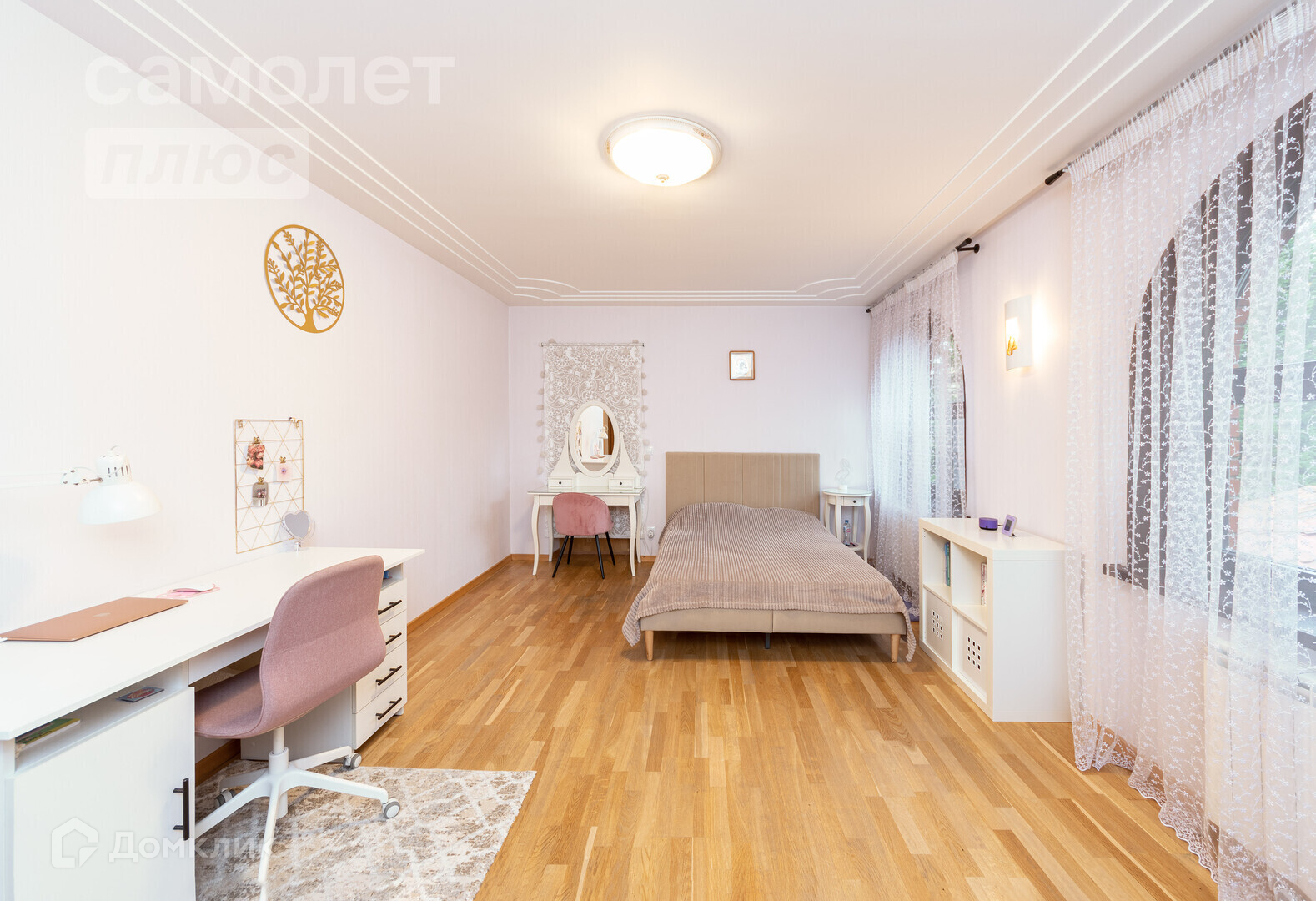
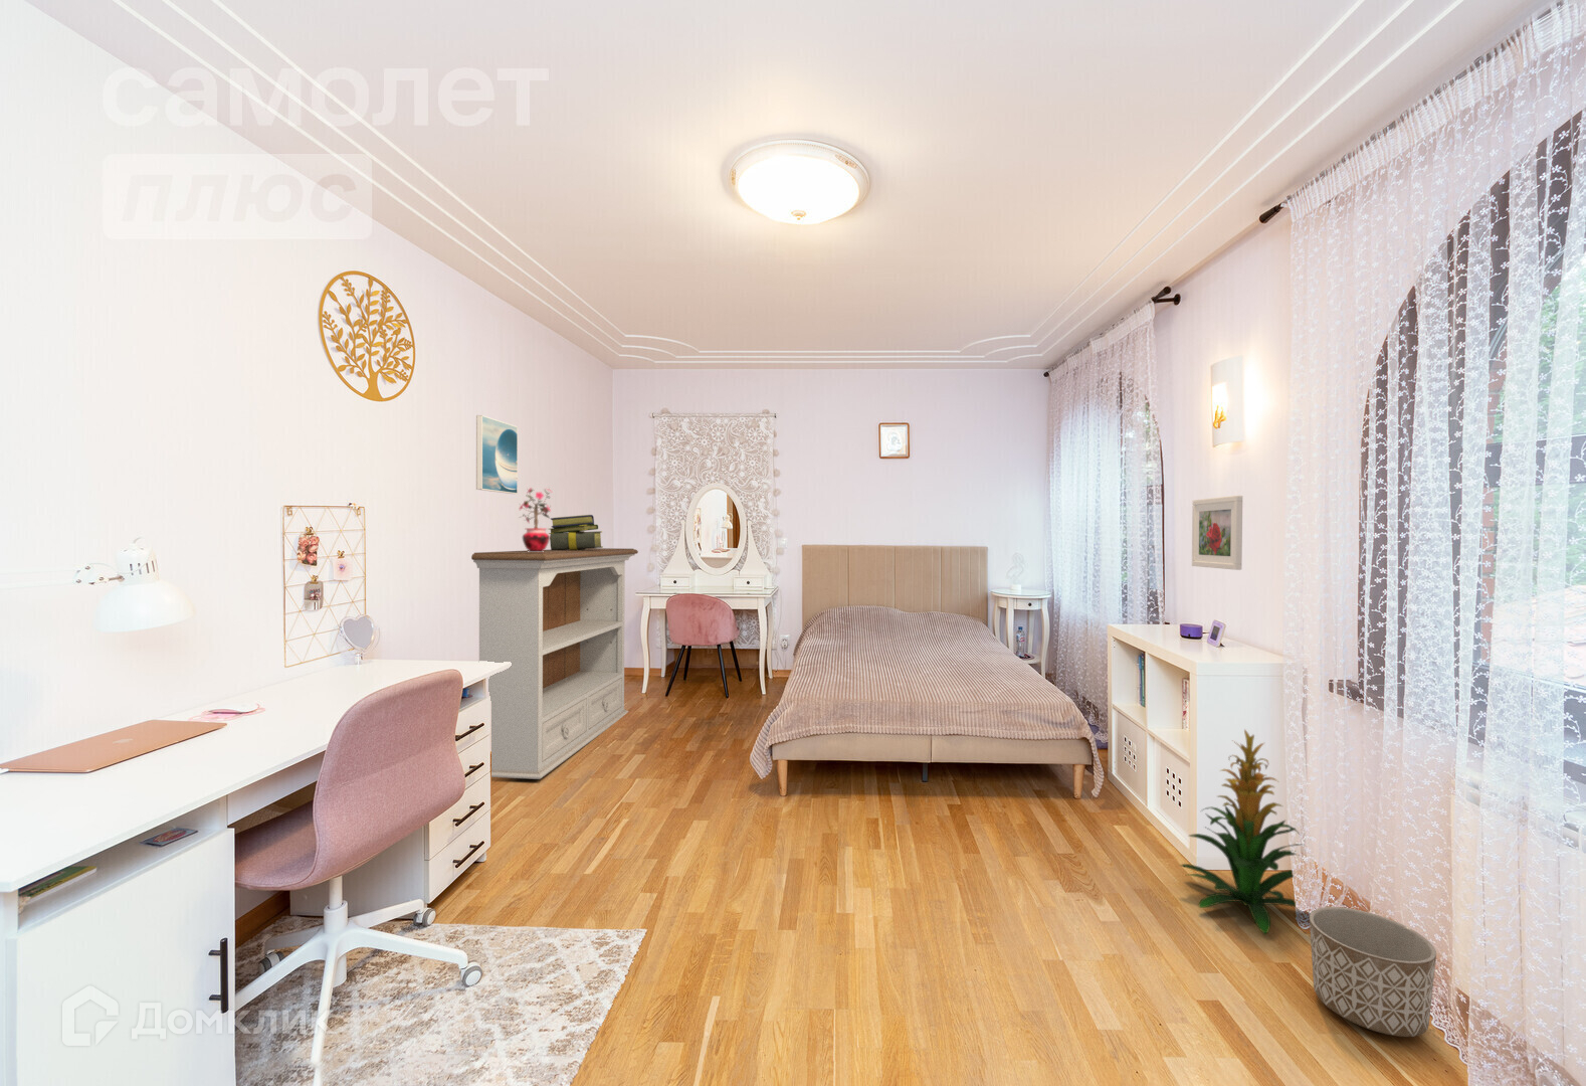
+ planter (1369, 974)
+ potted plant (535, 518)
+ indoor plant (1250, 818)
+ stack of books (574, 532)
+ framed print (1215, 532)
+ bookshelf (568, 645)
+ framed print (498, 457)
